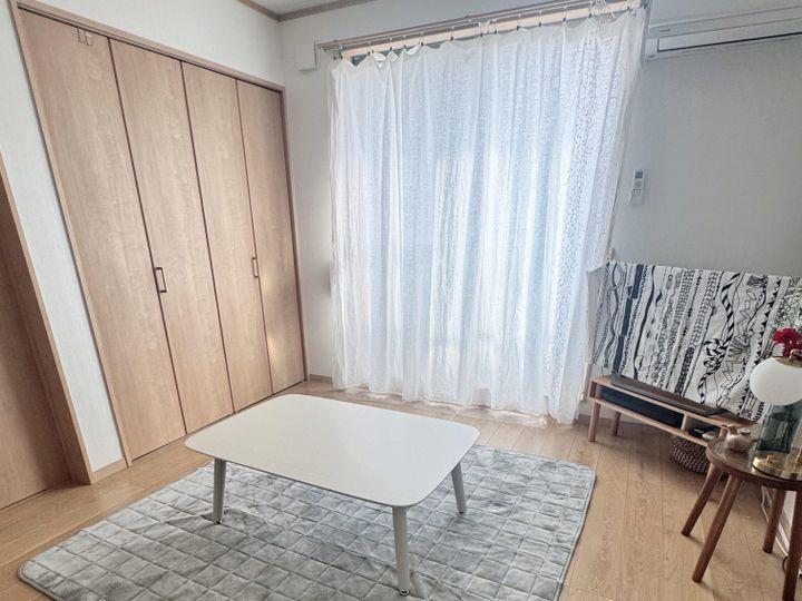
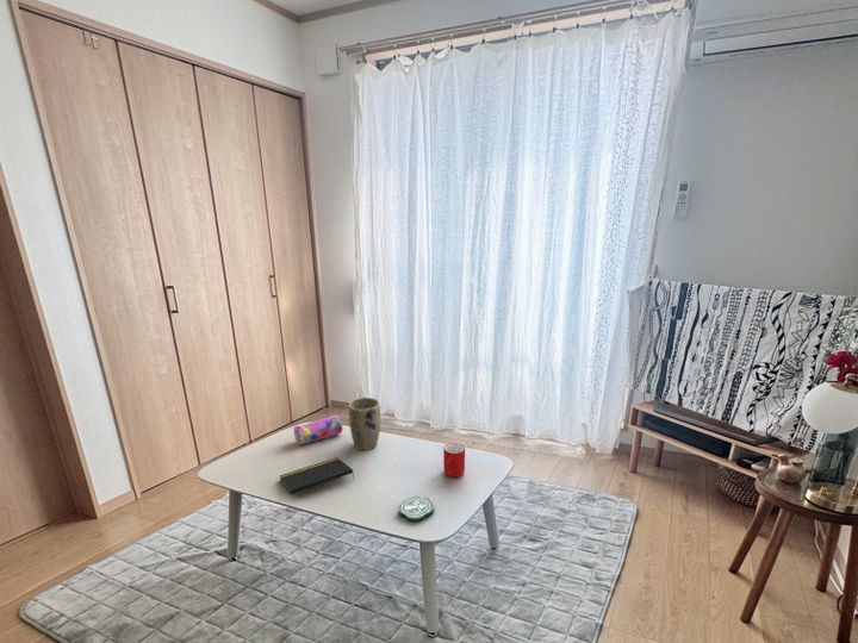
+ pencil case (317, 429)
+ coaster (416, 508)
+ cup (452, 462)
+ notepad (316, 474)
+ plant pot (365, 424)
